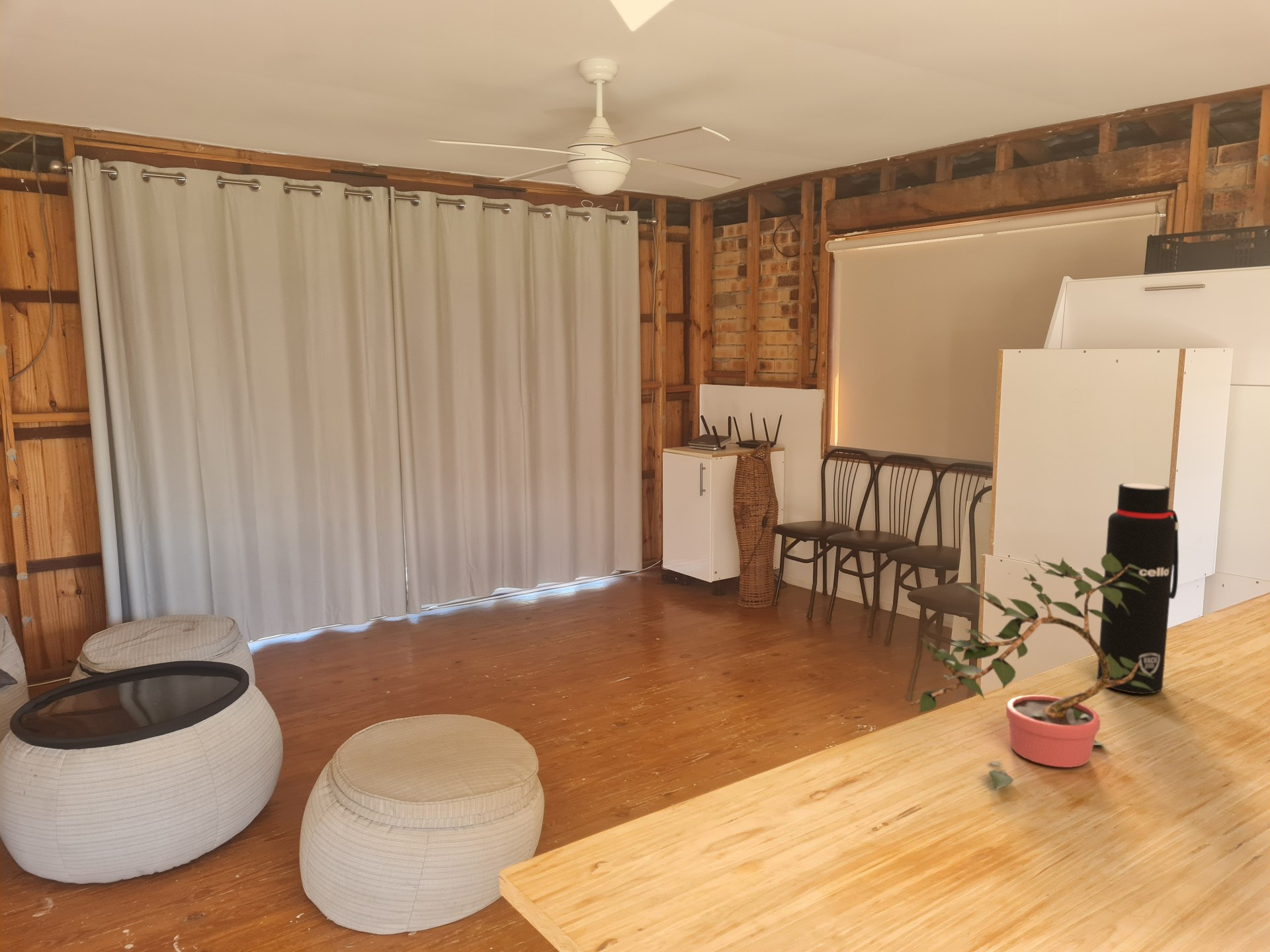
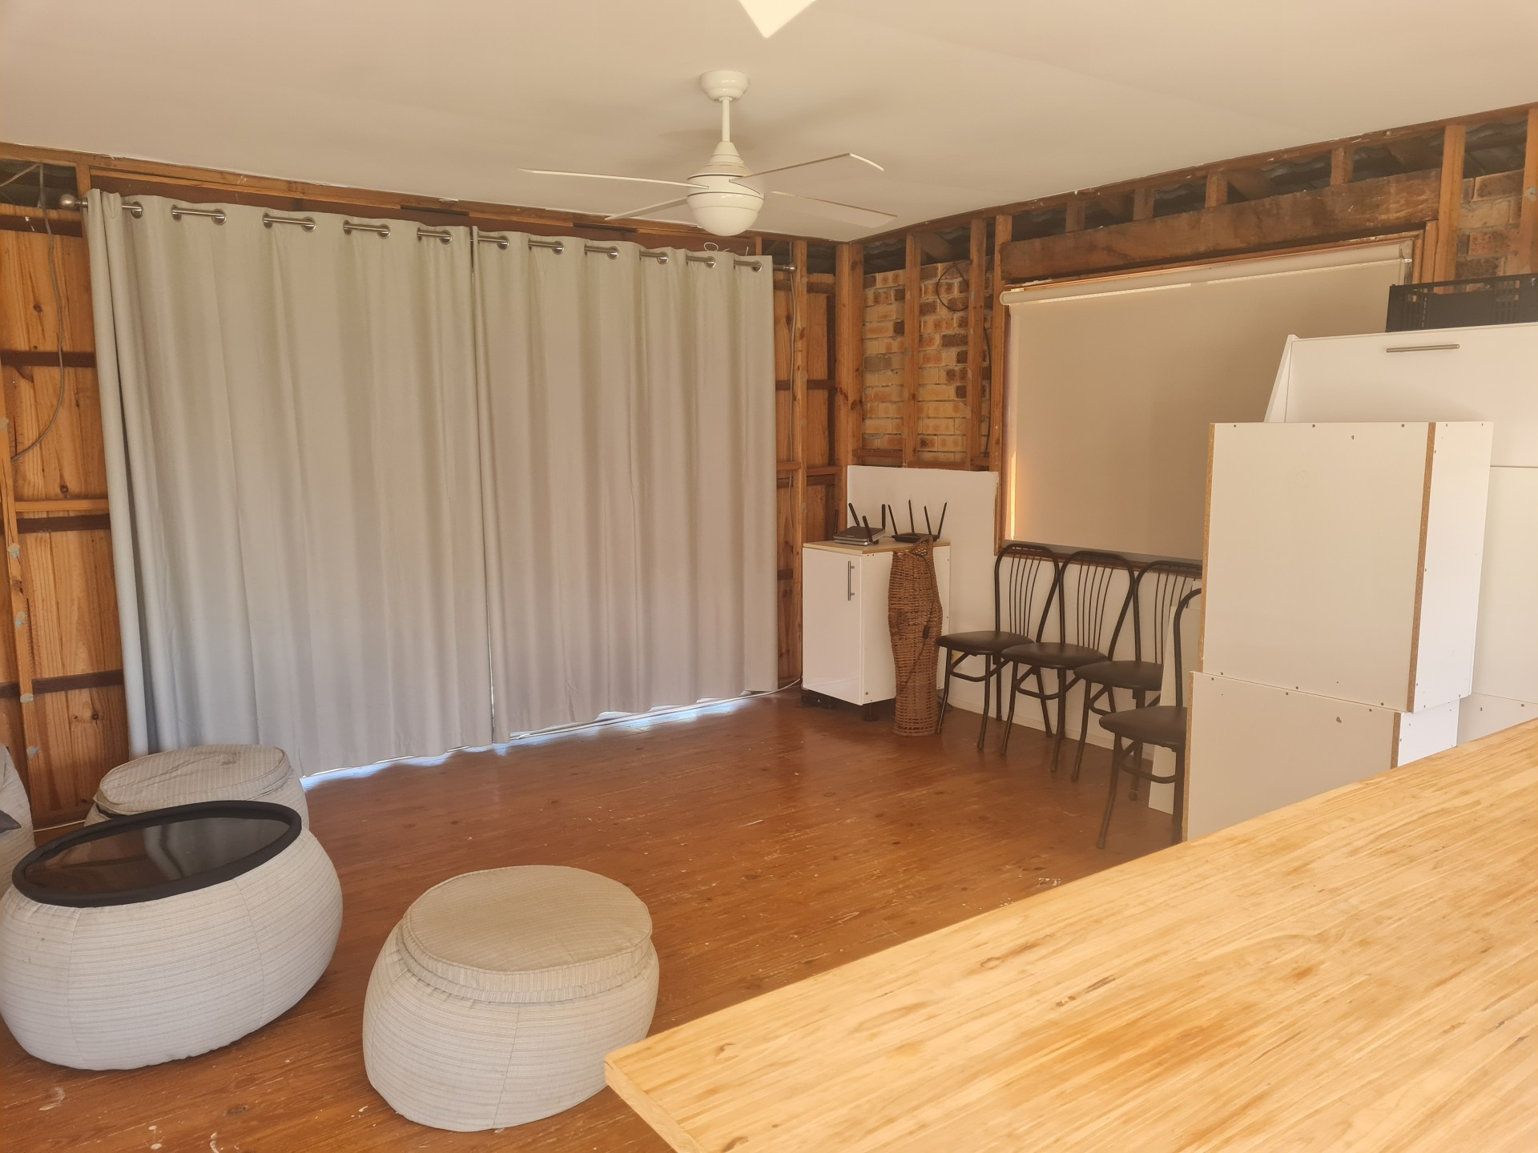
- potted plant (1025, 654)
- water bottle (1142, 586)
